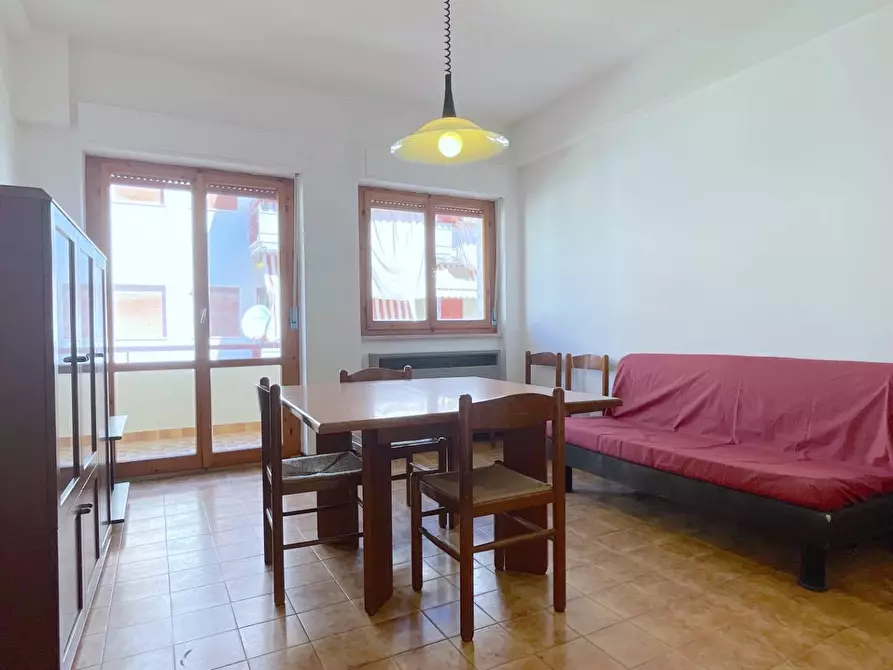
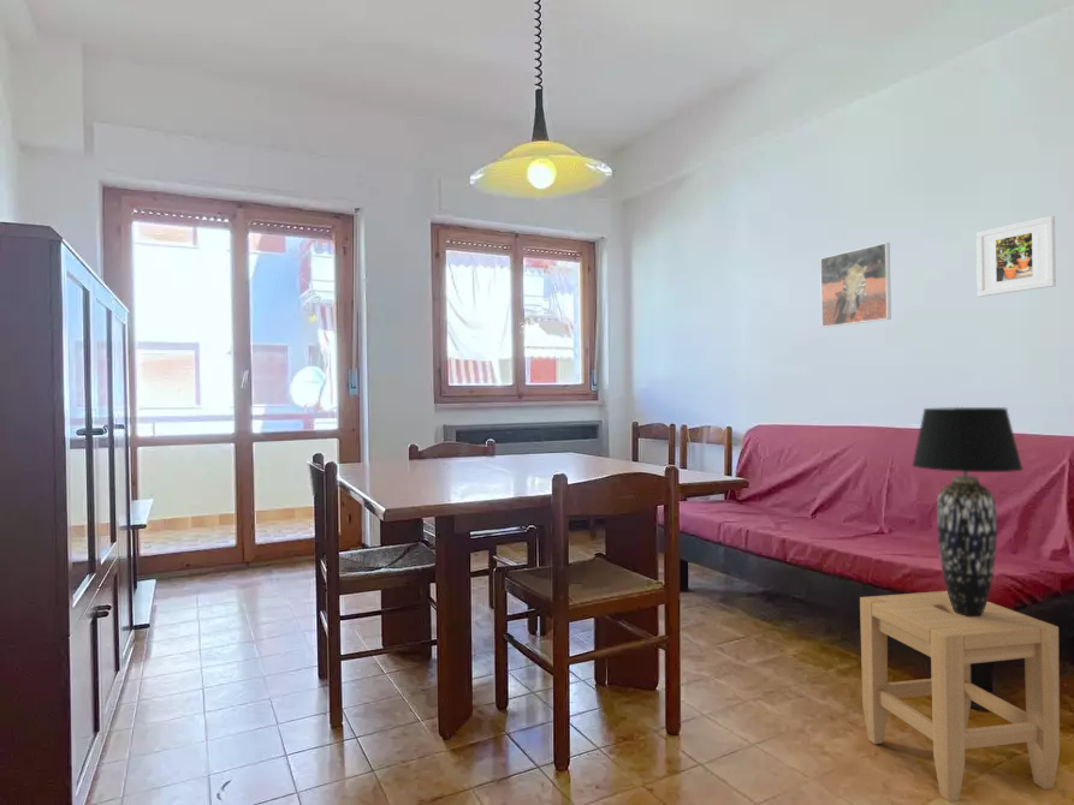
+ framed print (1014, 257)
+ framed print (854, 287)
+ table lamp (966, 509)
+ stool (953, 686)
